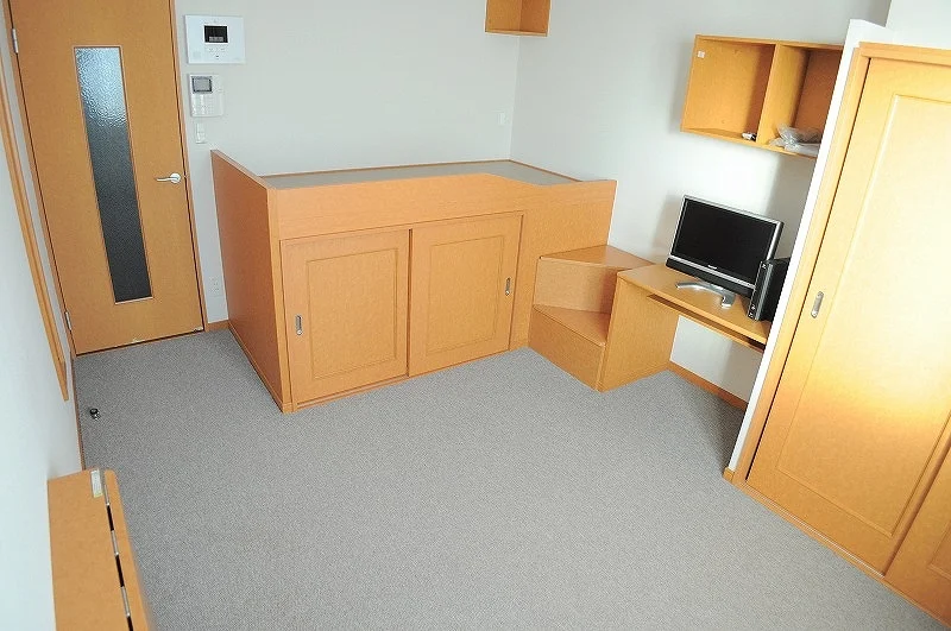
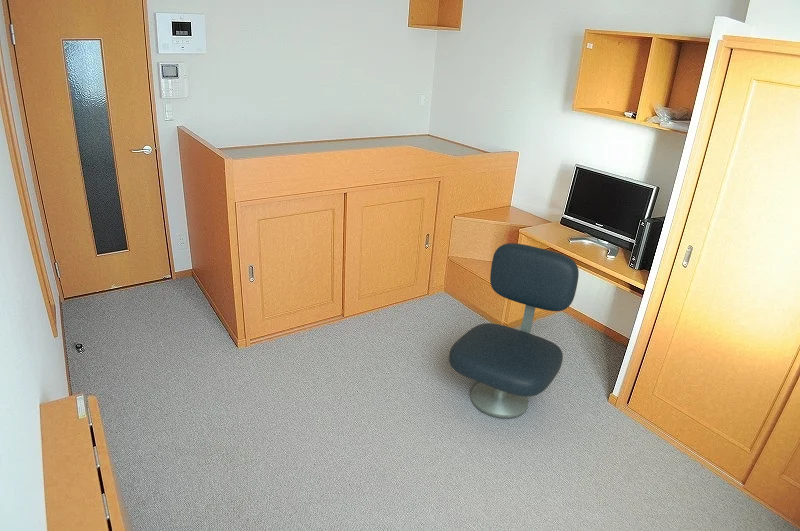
+ office chair (511, 332)
